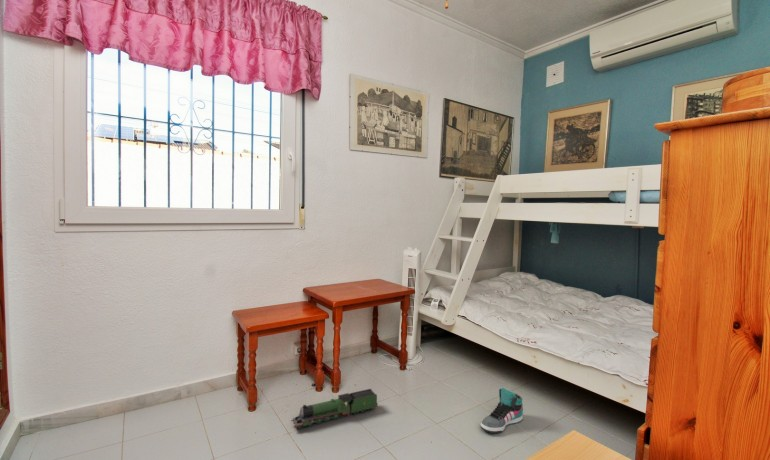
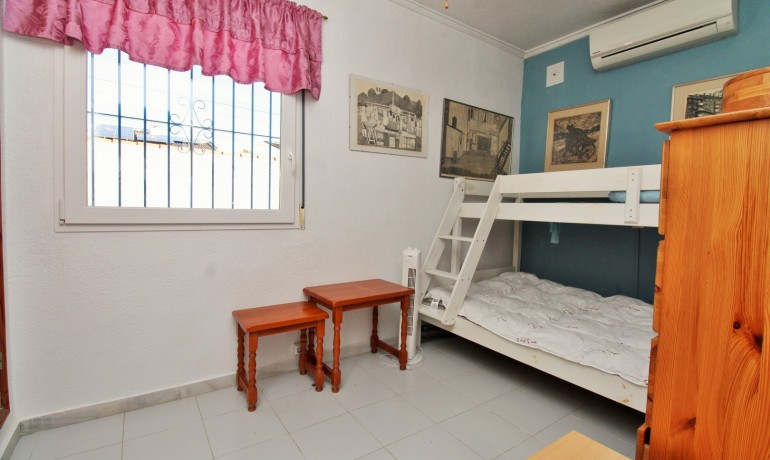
- sneaker (503, 407)
- toy train (336, 407)
